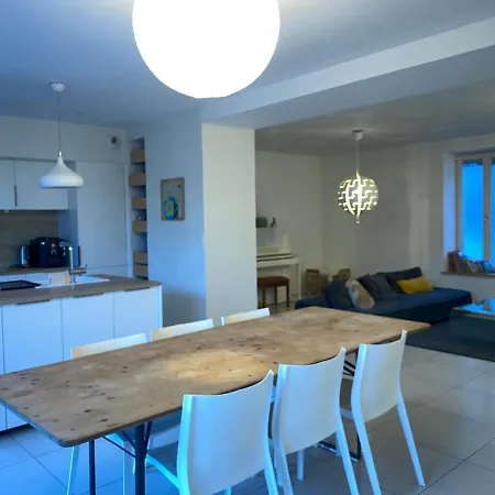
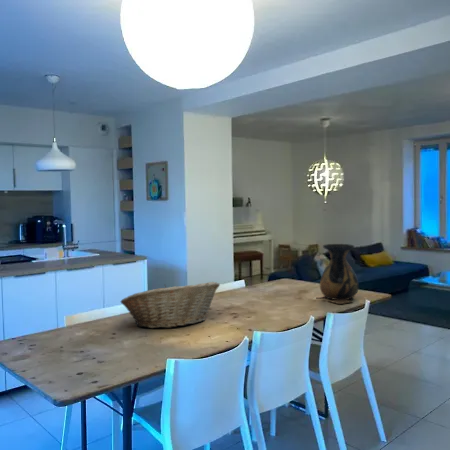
+ fruit basket (171, 301)
+ vase (339, 271)
